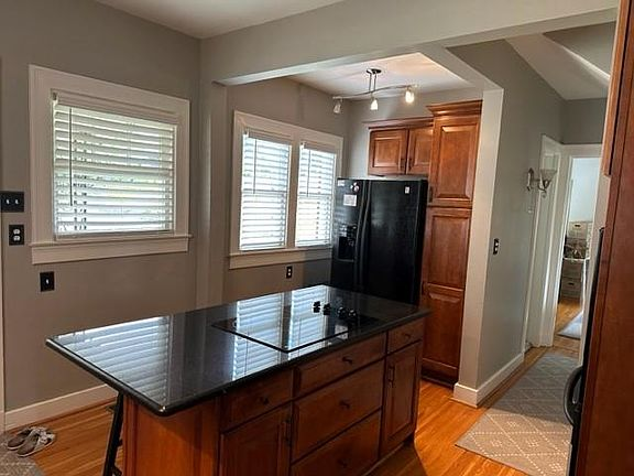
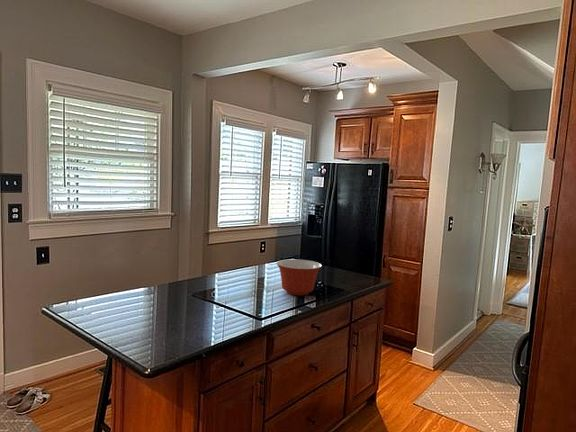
+ mixing bowl (298, 278)
